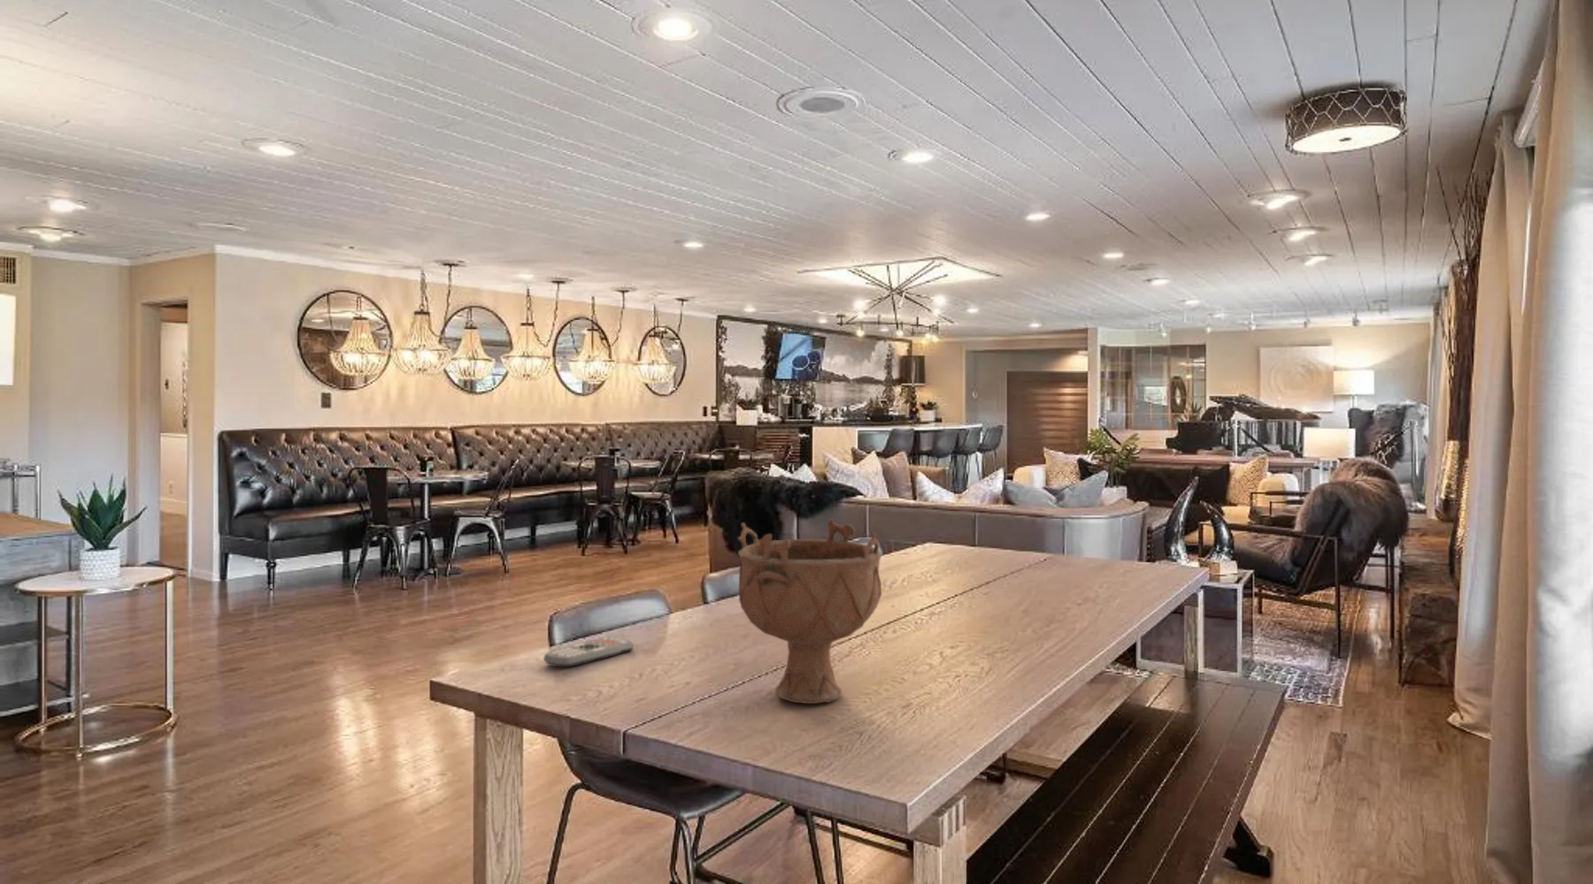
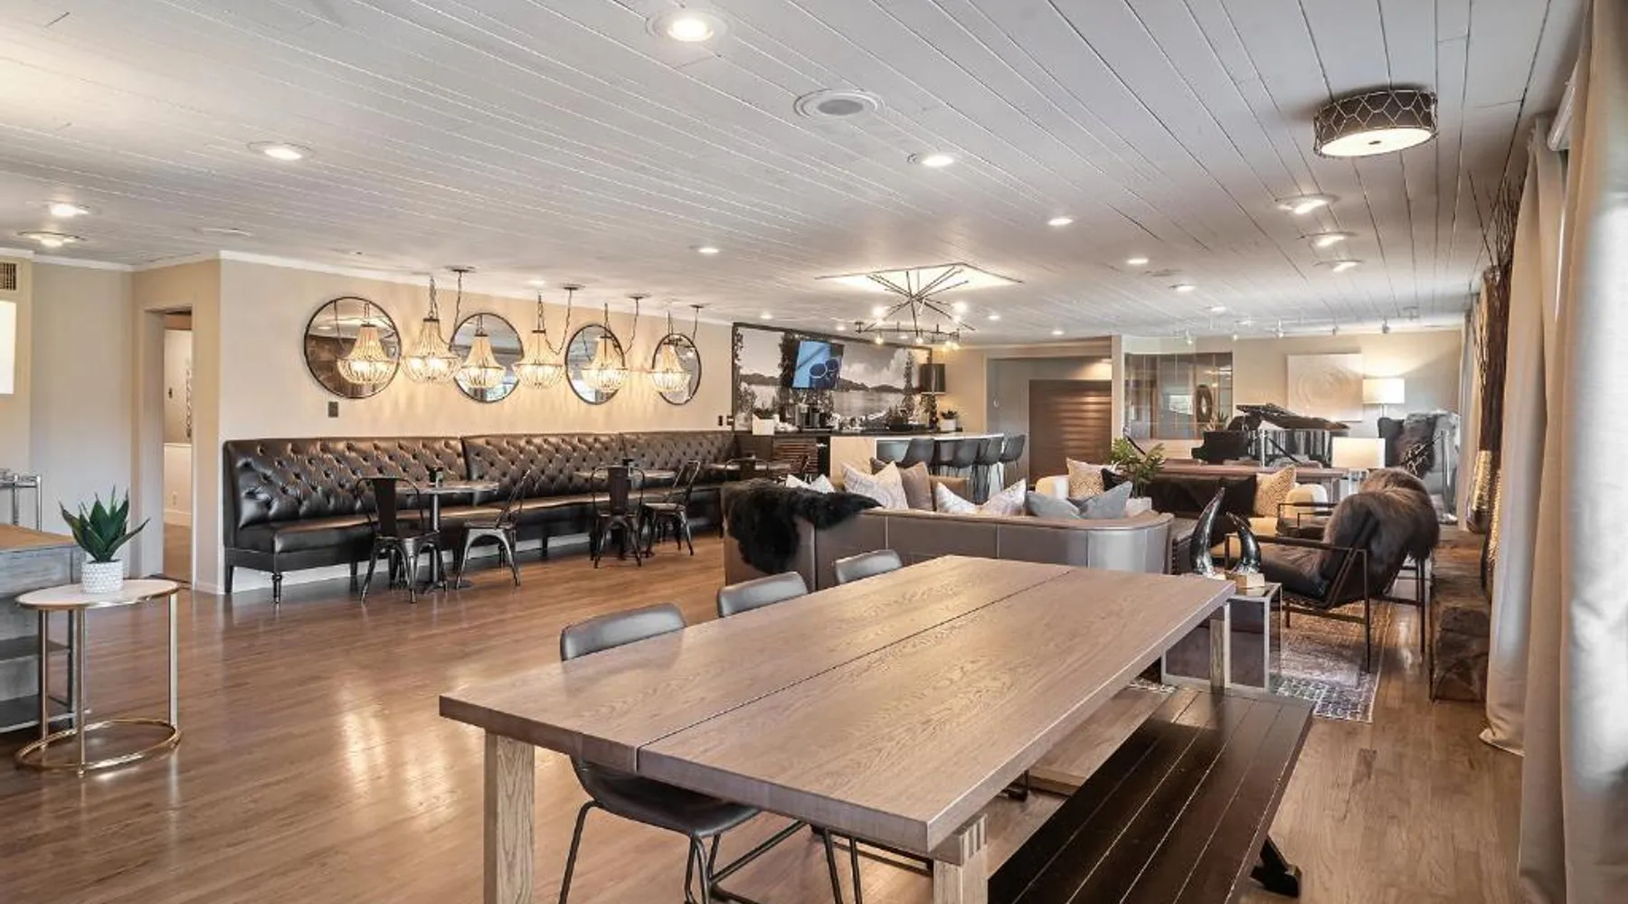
- remote control (587, 651)
- decorative bowl (807, 610)
